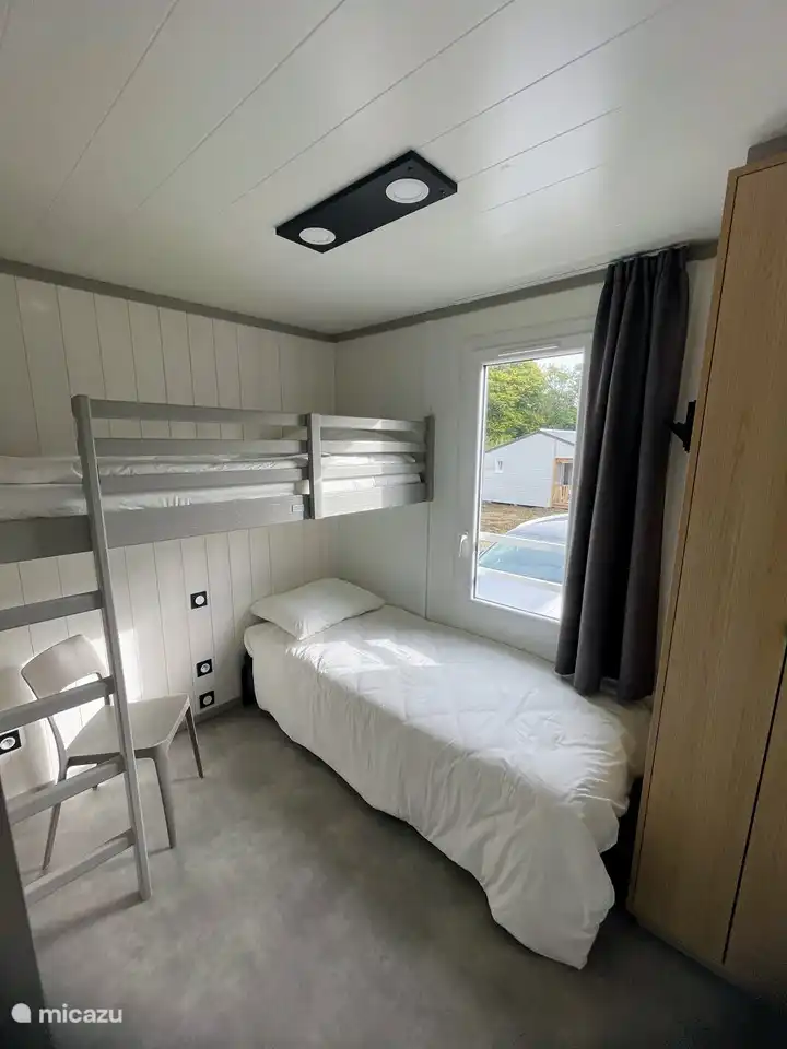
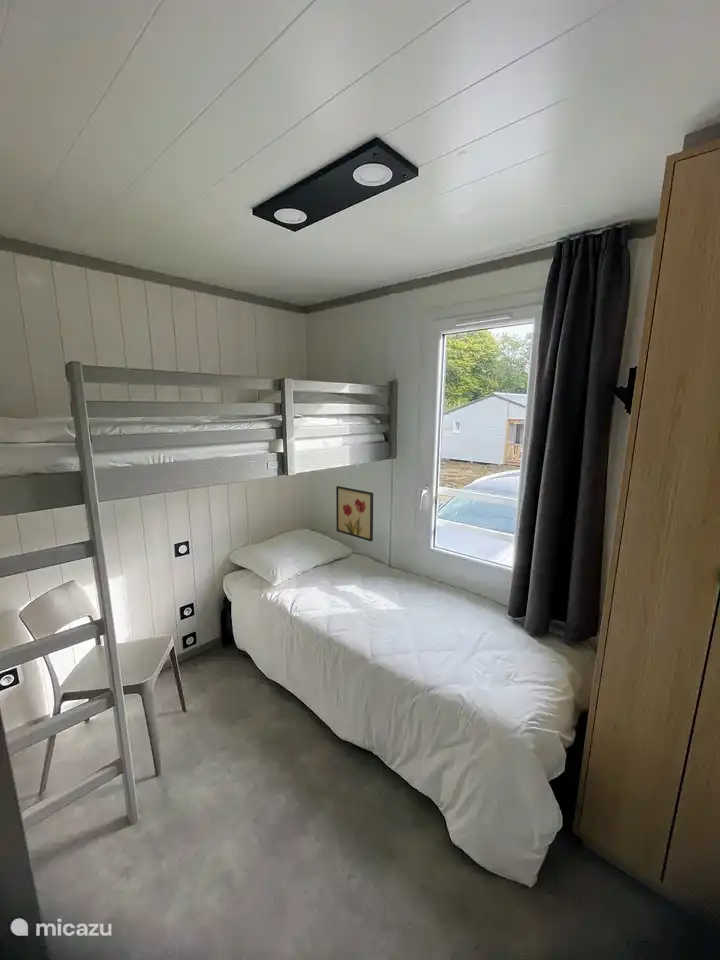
+ wall art (354, 512)
